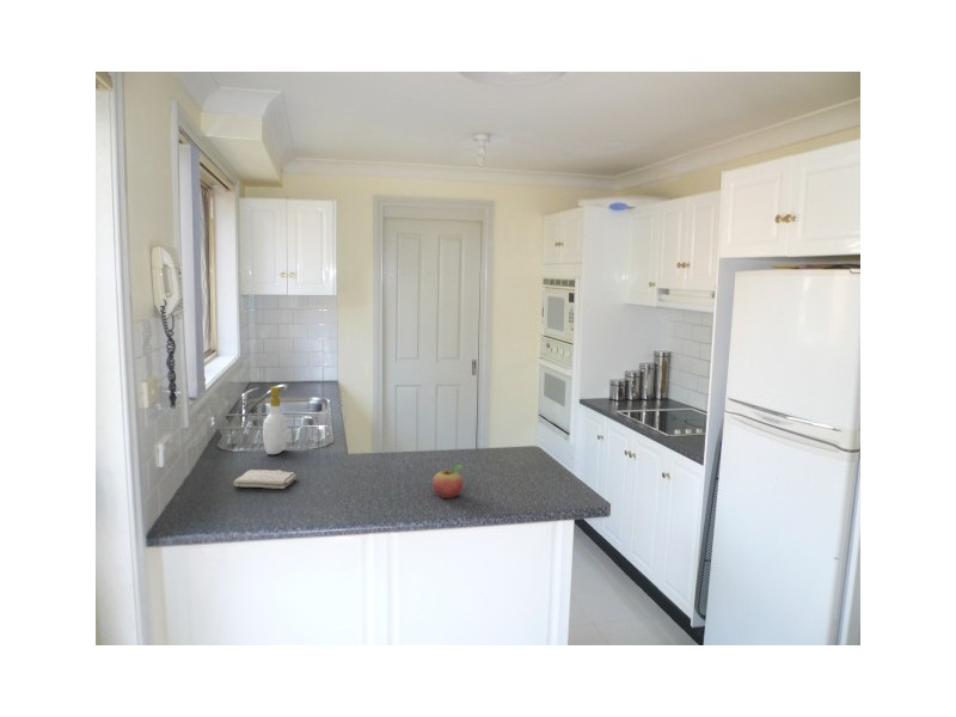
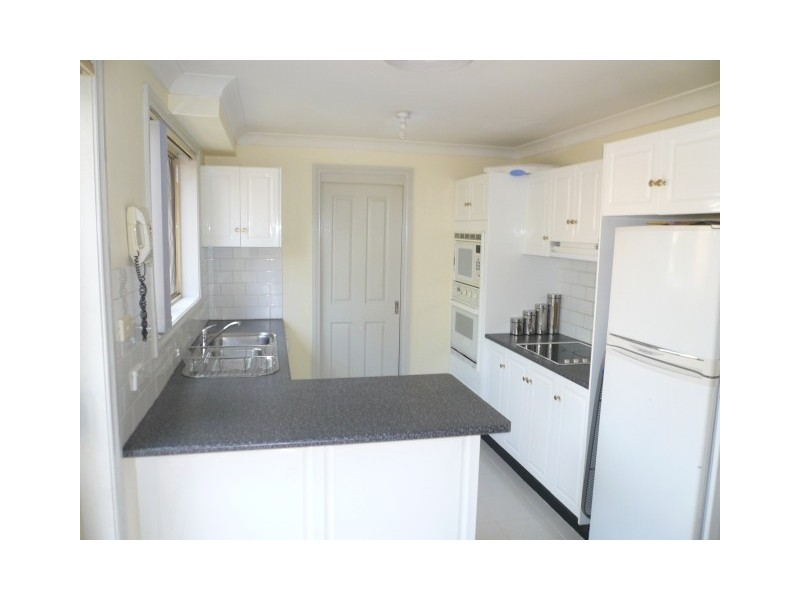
- fruit (447, 480)
- washcloth (265, 478)
- soap bottle (276, 419)
